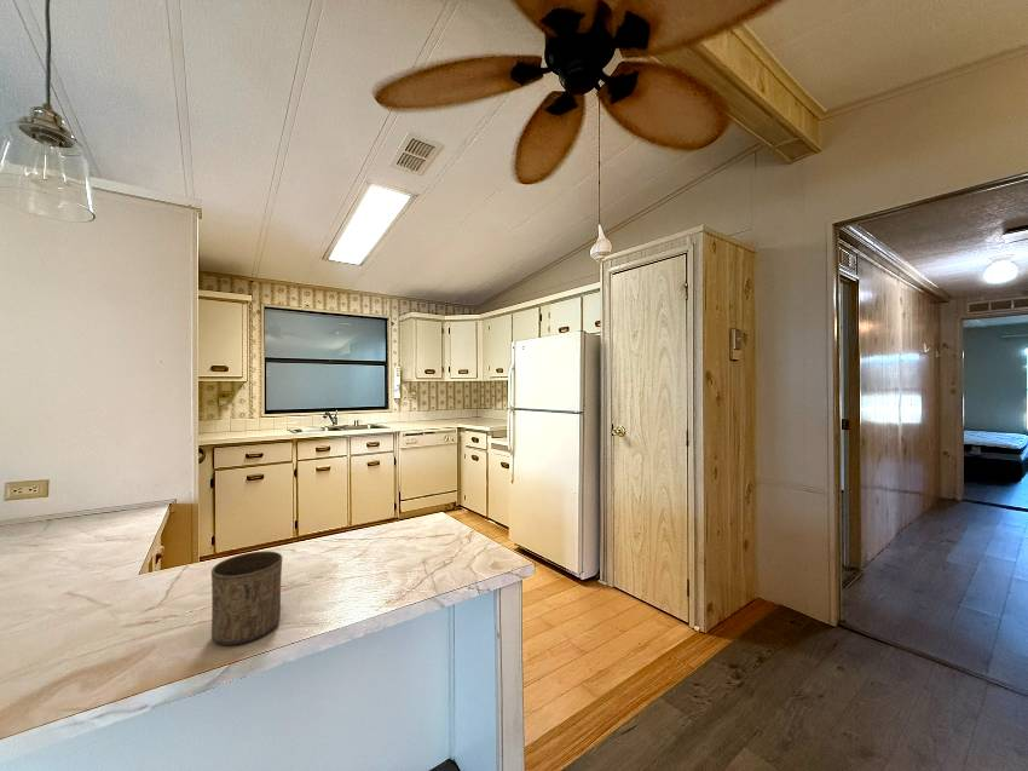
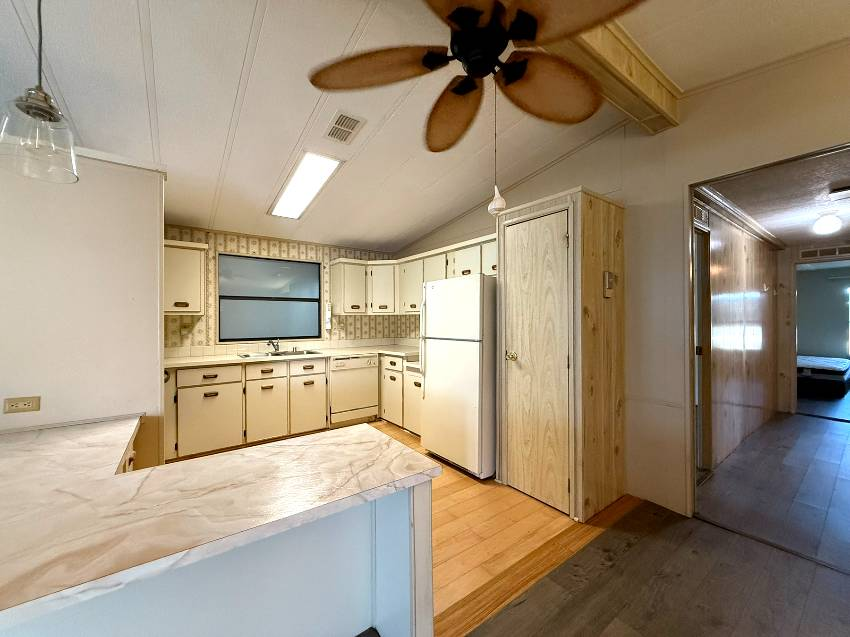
- cup (248, 595)
